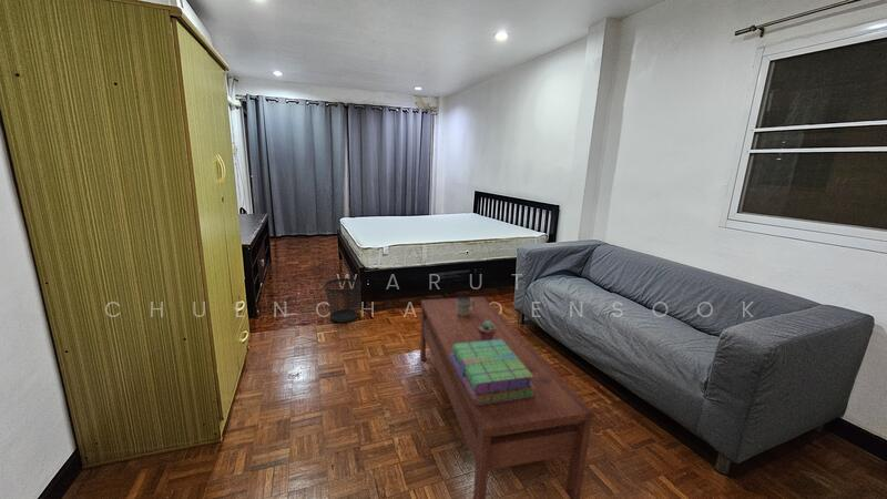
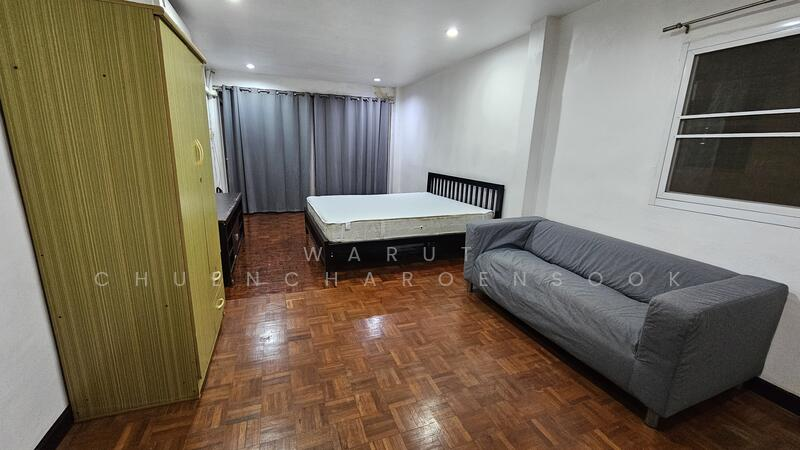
- potted succulent (487, 330)
- wastebasket (344, 301)
- stack of books (489, 367)
- mug (466, 306)
- coffee table (463, 385)
